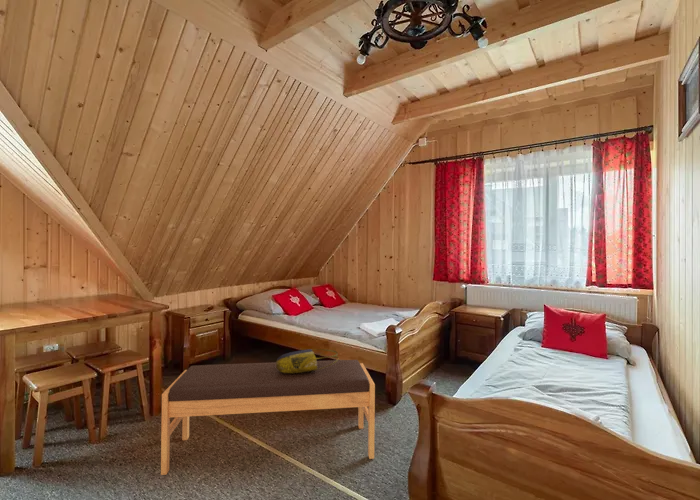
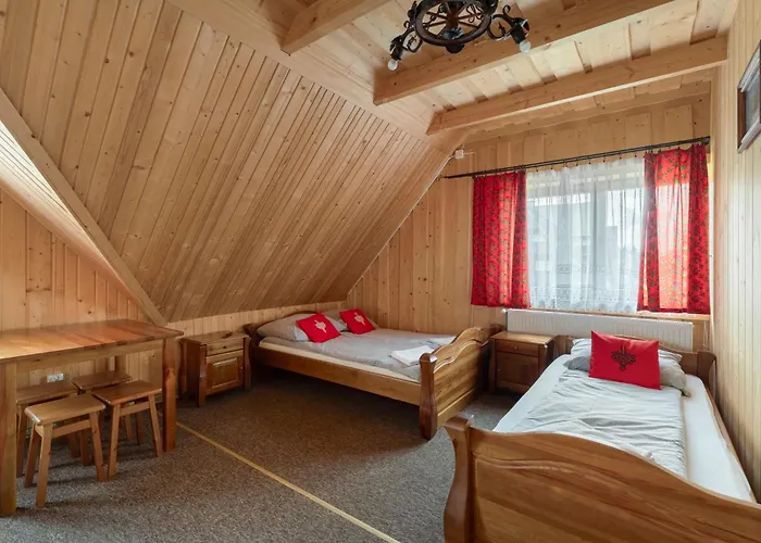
- tote bag (307, 360)
- bench (274, 409)
